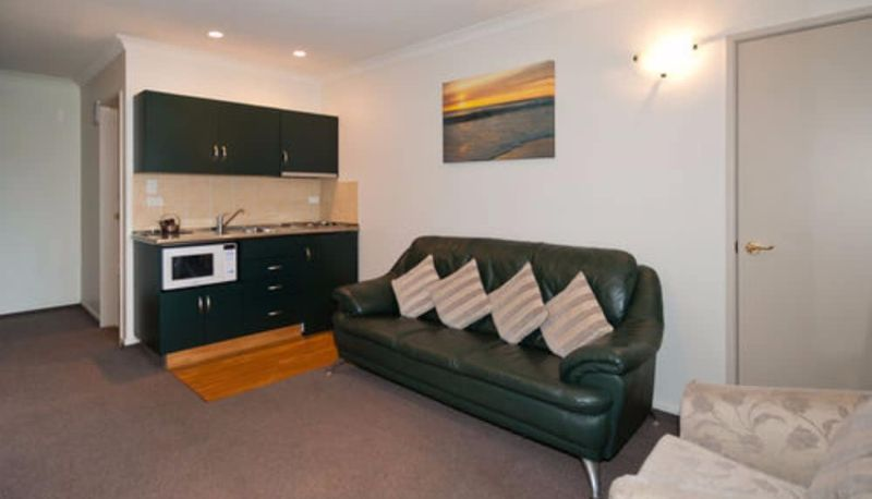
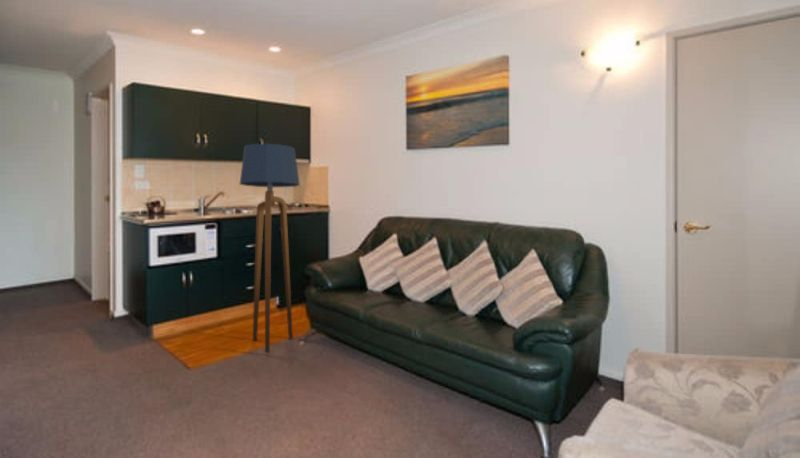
+ floor lamp (270, 247)
